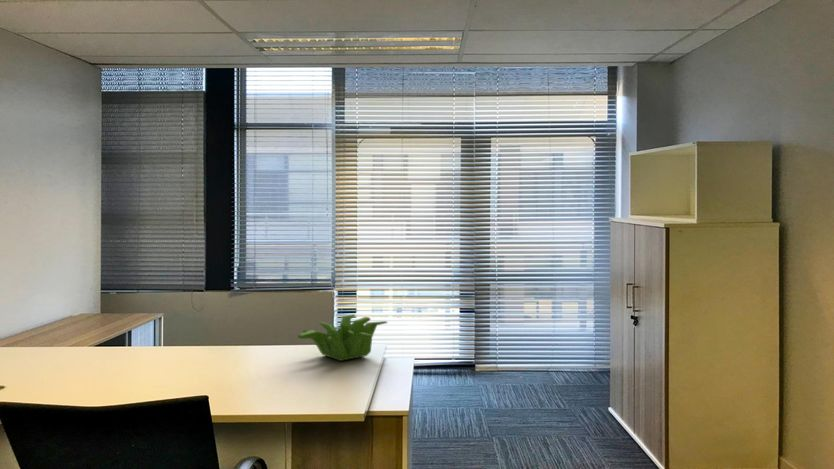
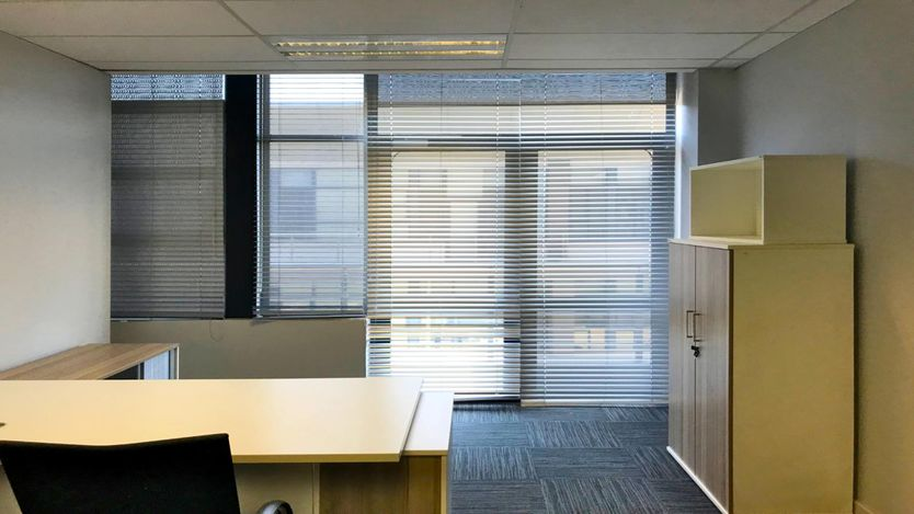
- plant (336, 339)
